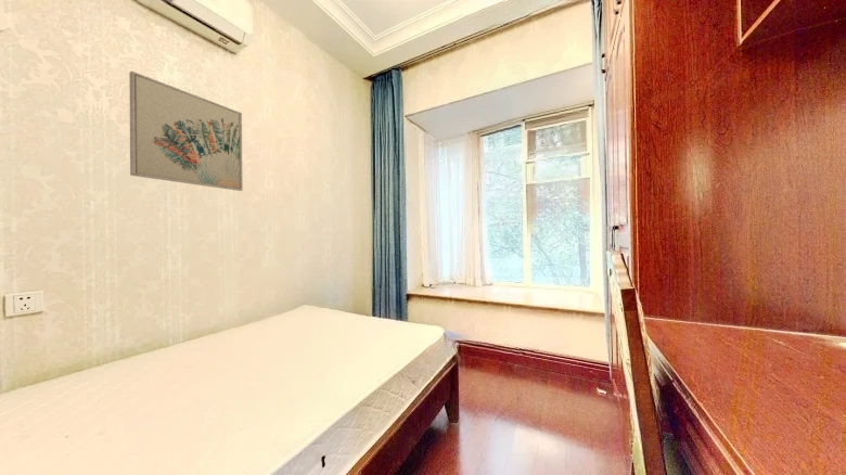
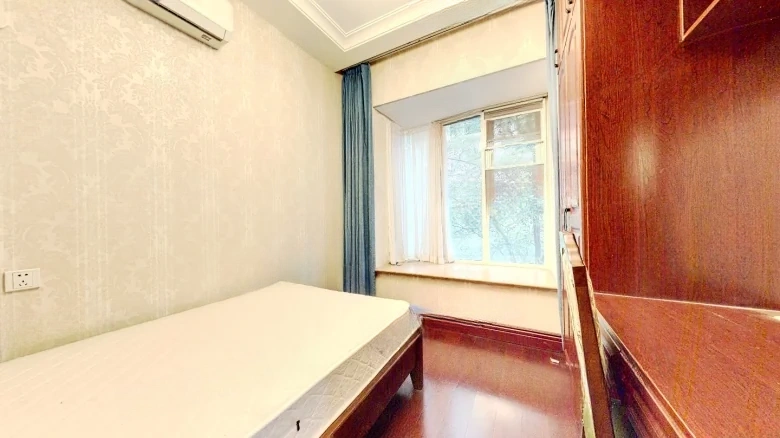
- wall art (193, 139)
